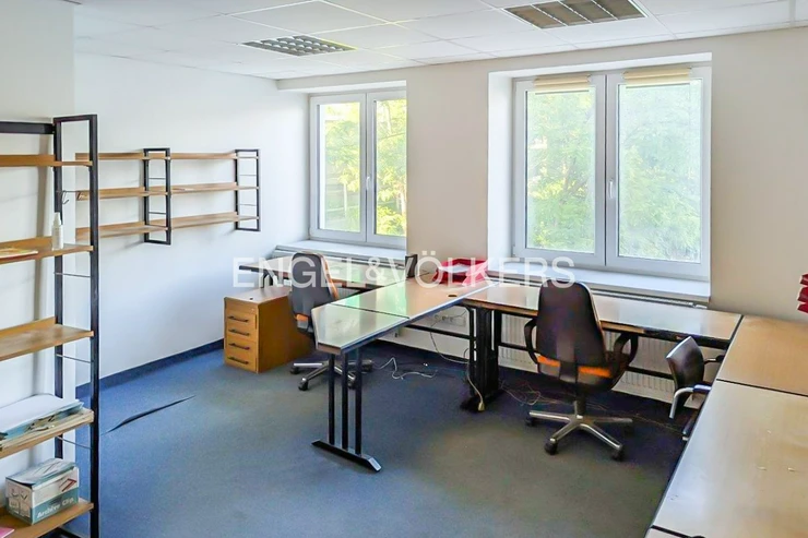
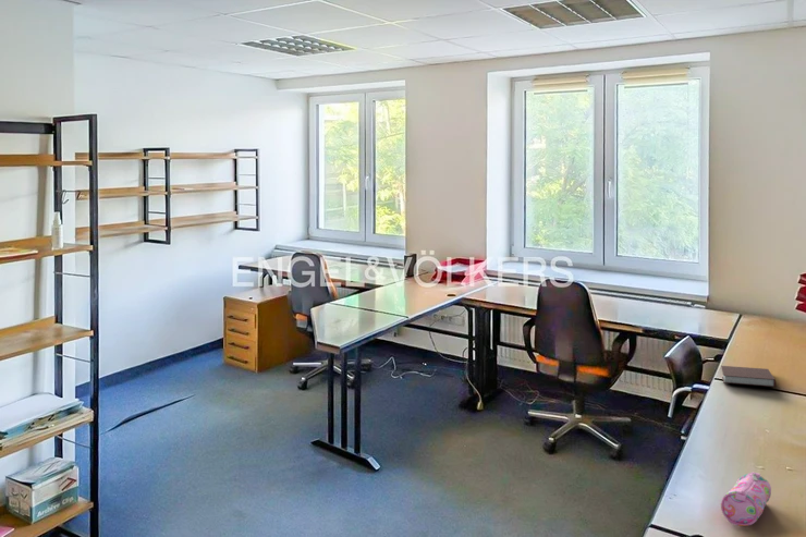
+ pencil case (746, 497)
+ notebook (746, 375)
